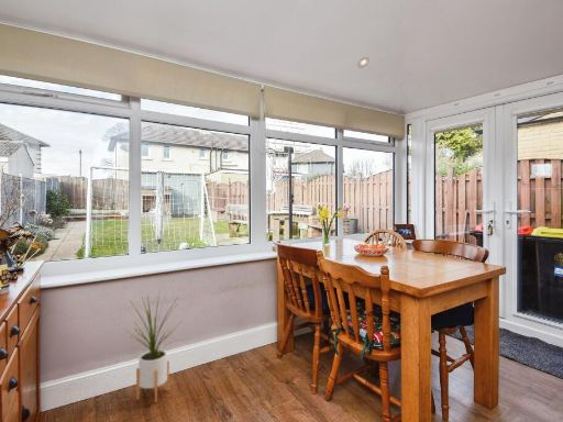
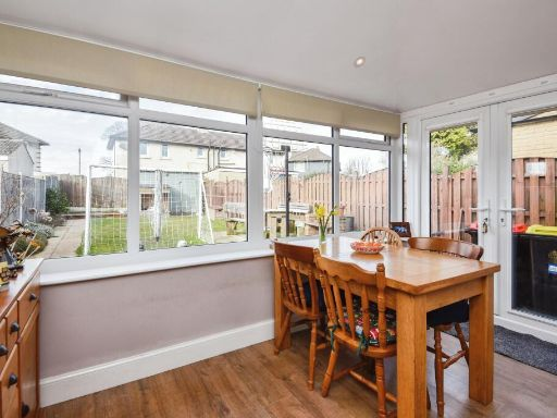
- house plant (153, 342)
